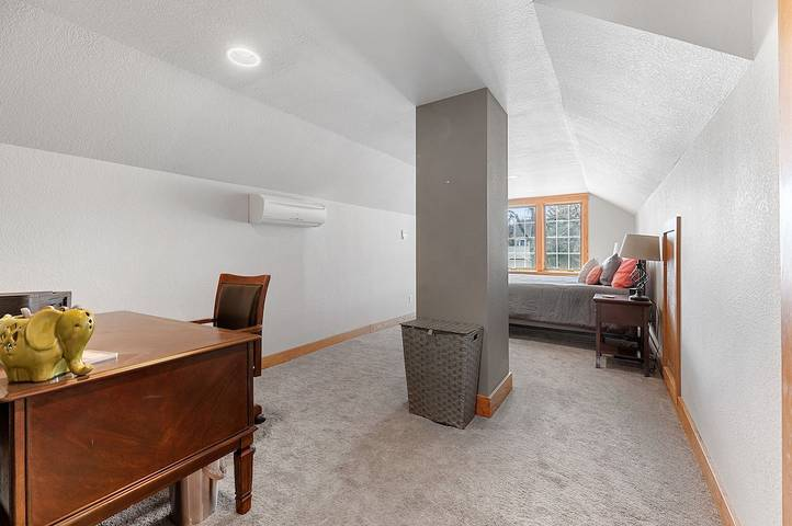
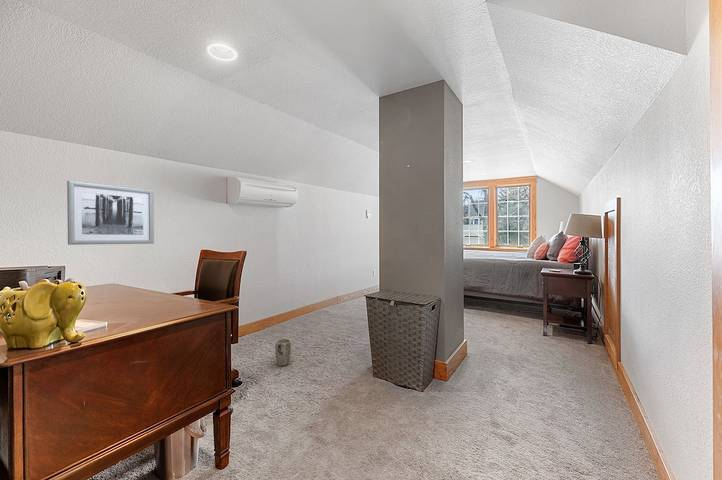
+ plant pot (283, 352)
+ wall art (114, 215)
